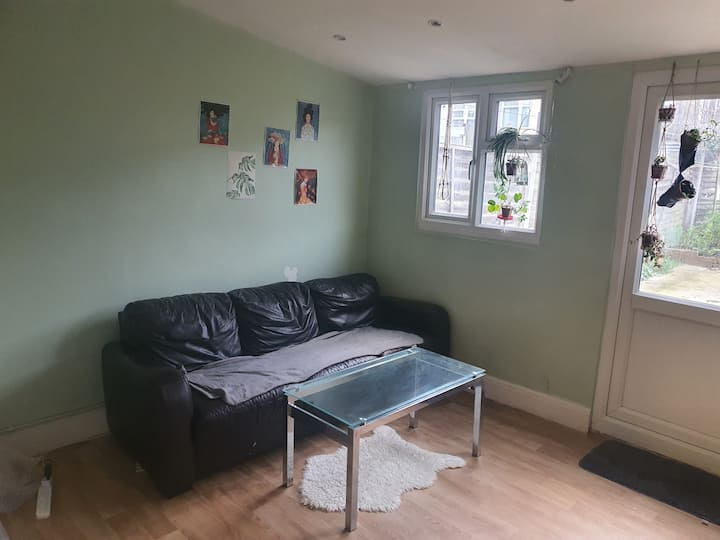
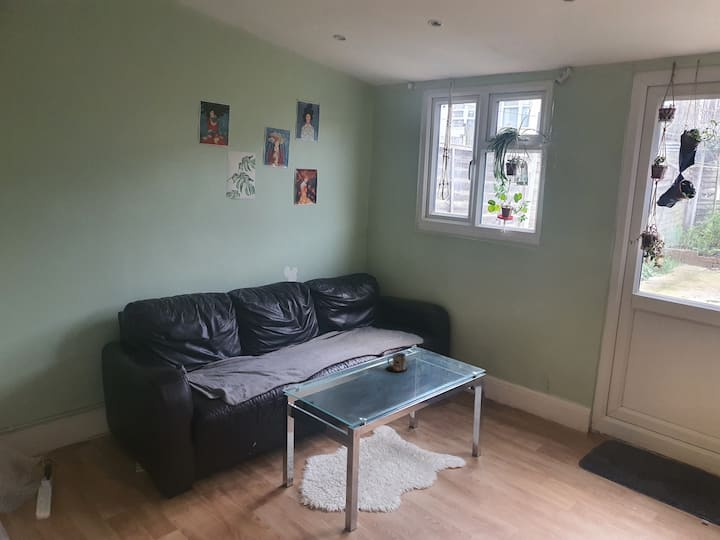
+ mug (397, 361)
